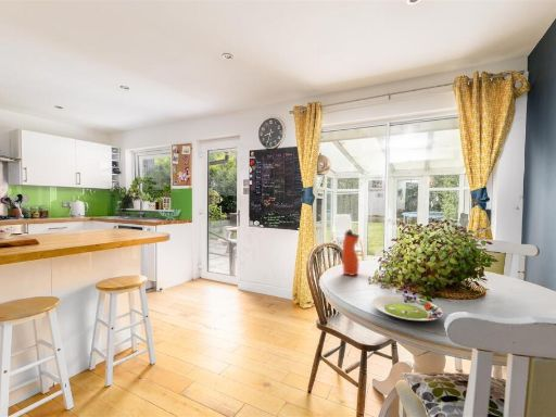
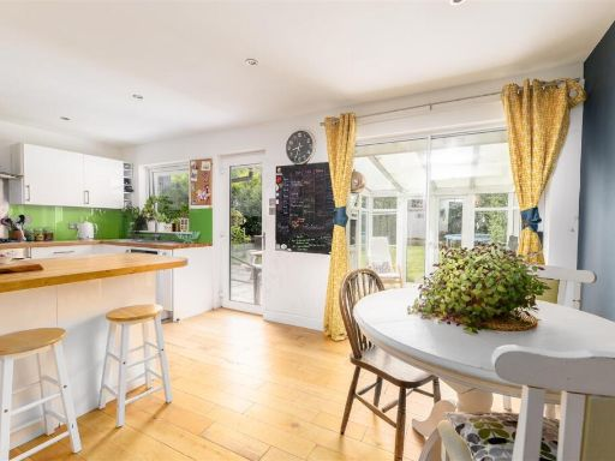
- salad plate (405, 307)
- water bottle (351, 251)
